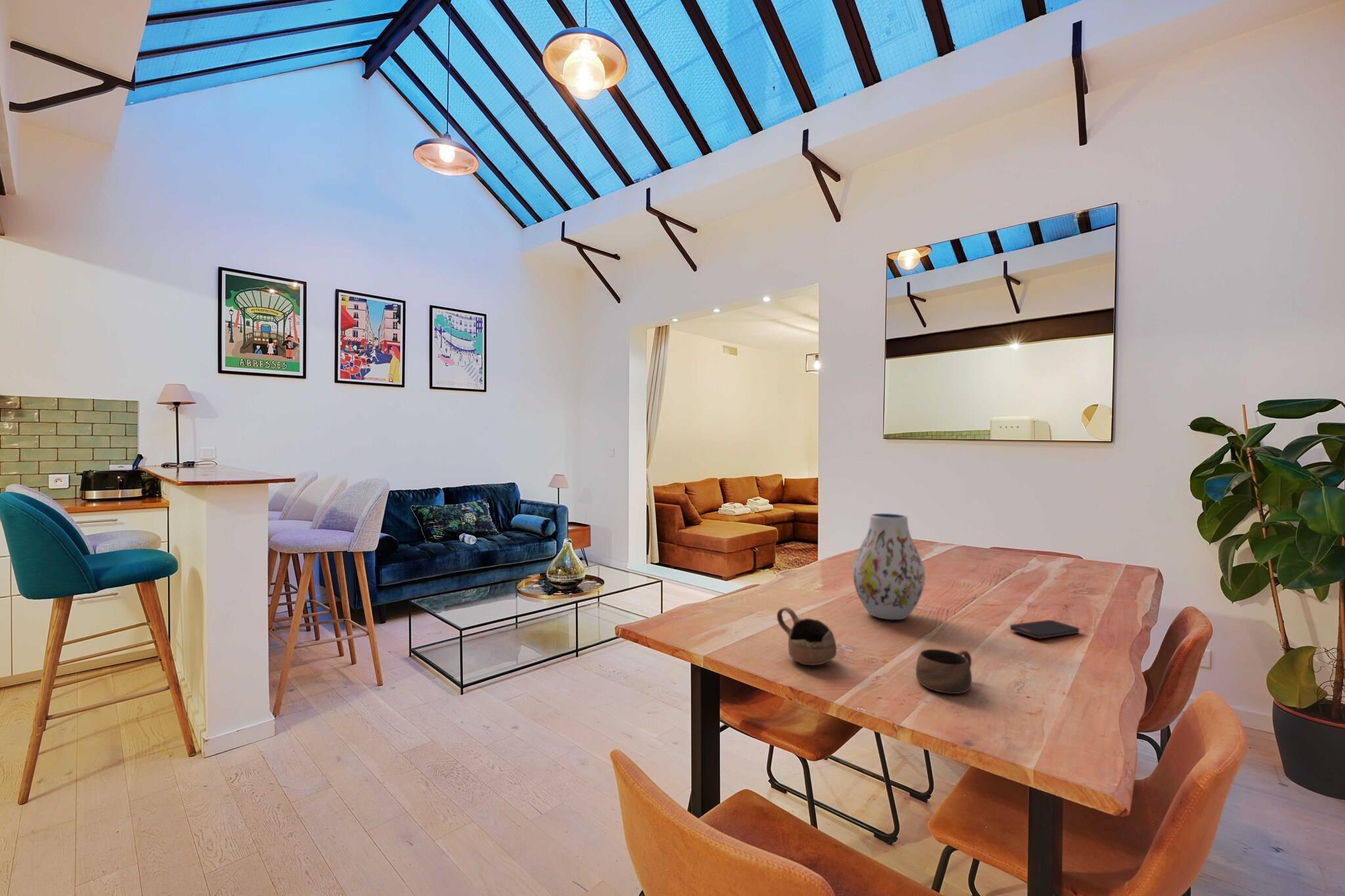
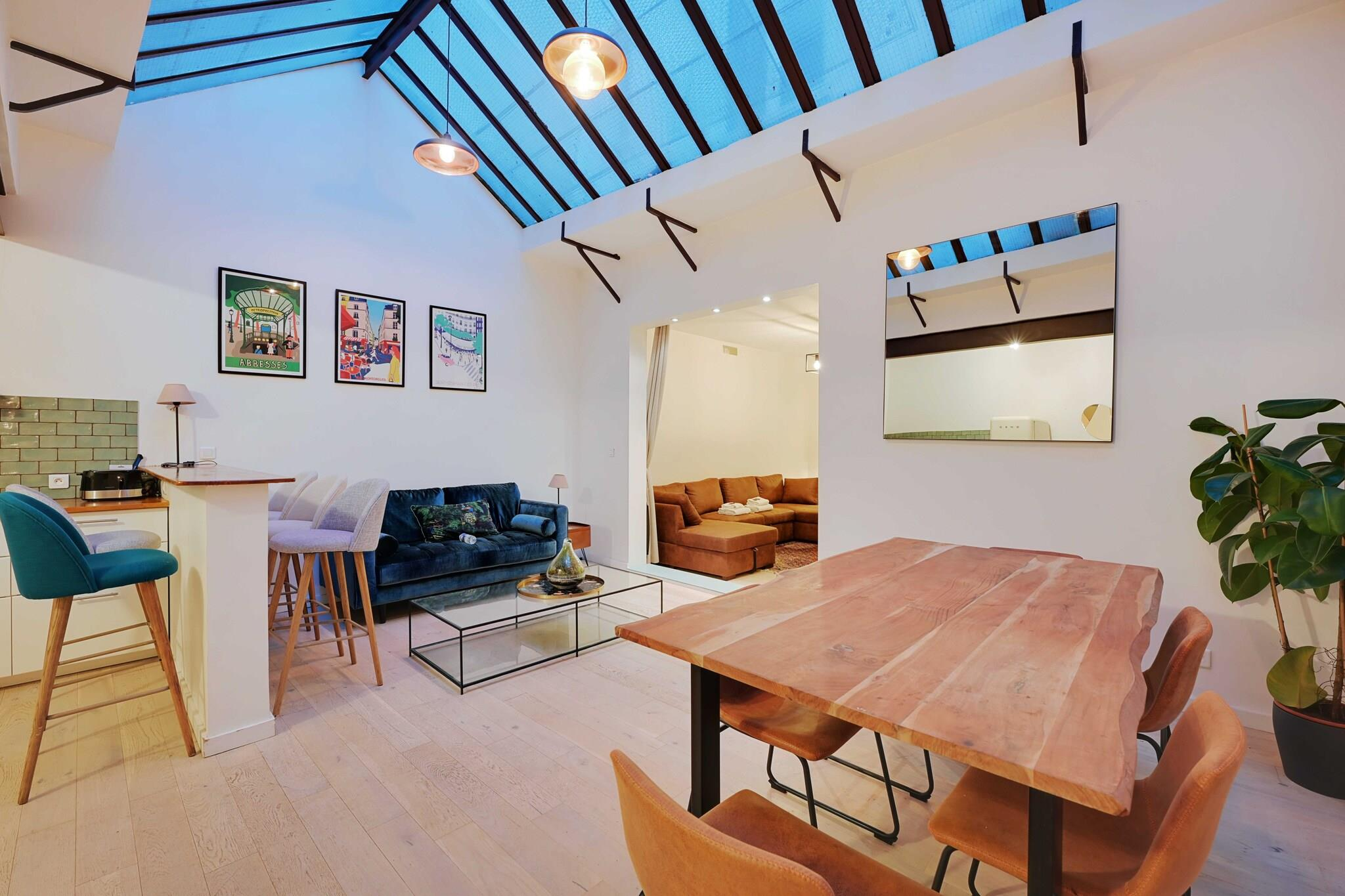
- smartphone (1044, 628)
- vase (888, 566)
- cup (950, 669)
- cup (808, 635)
